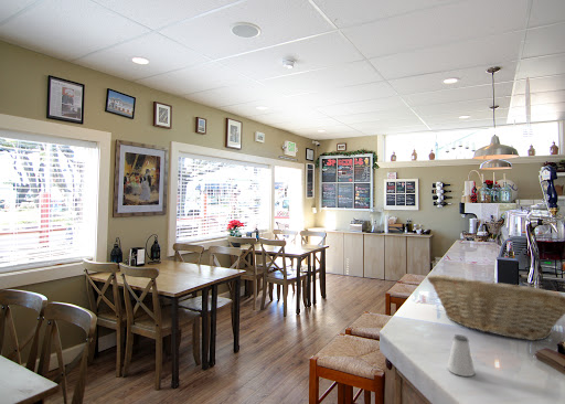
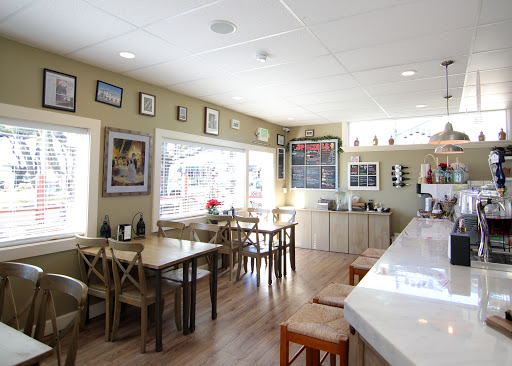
- saltshaker (460, 353)
- fruit basket (492, 299)
